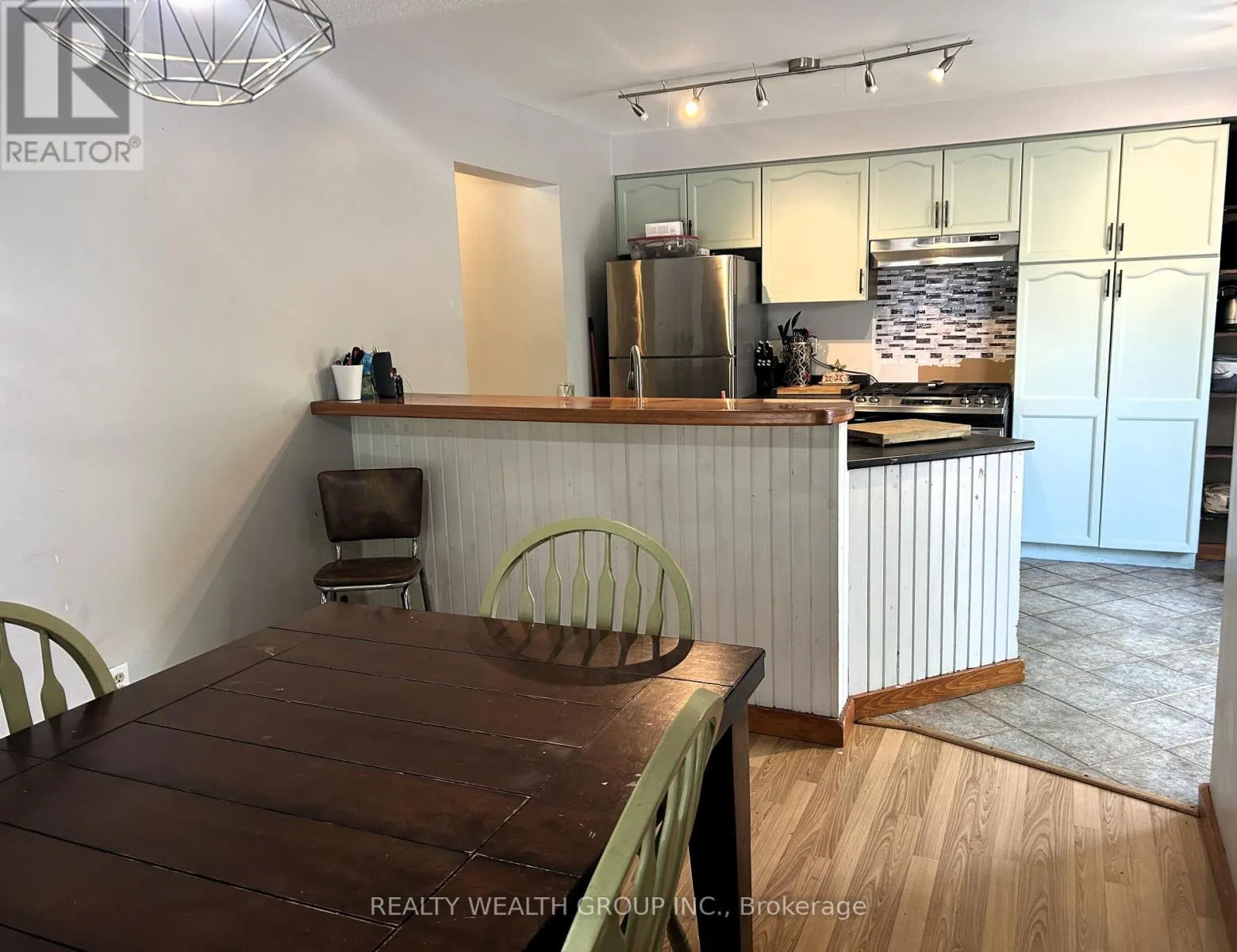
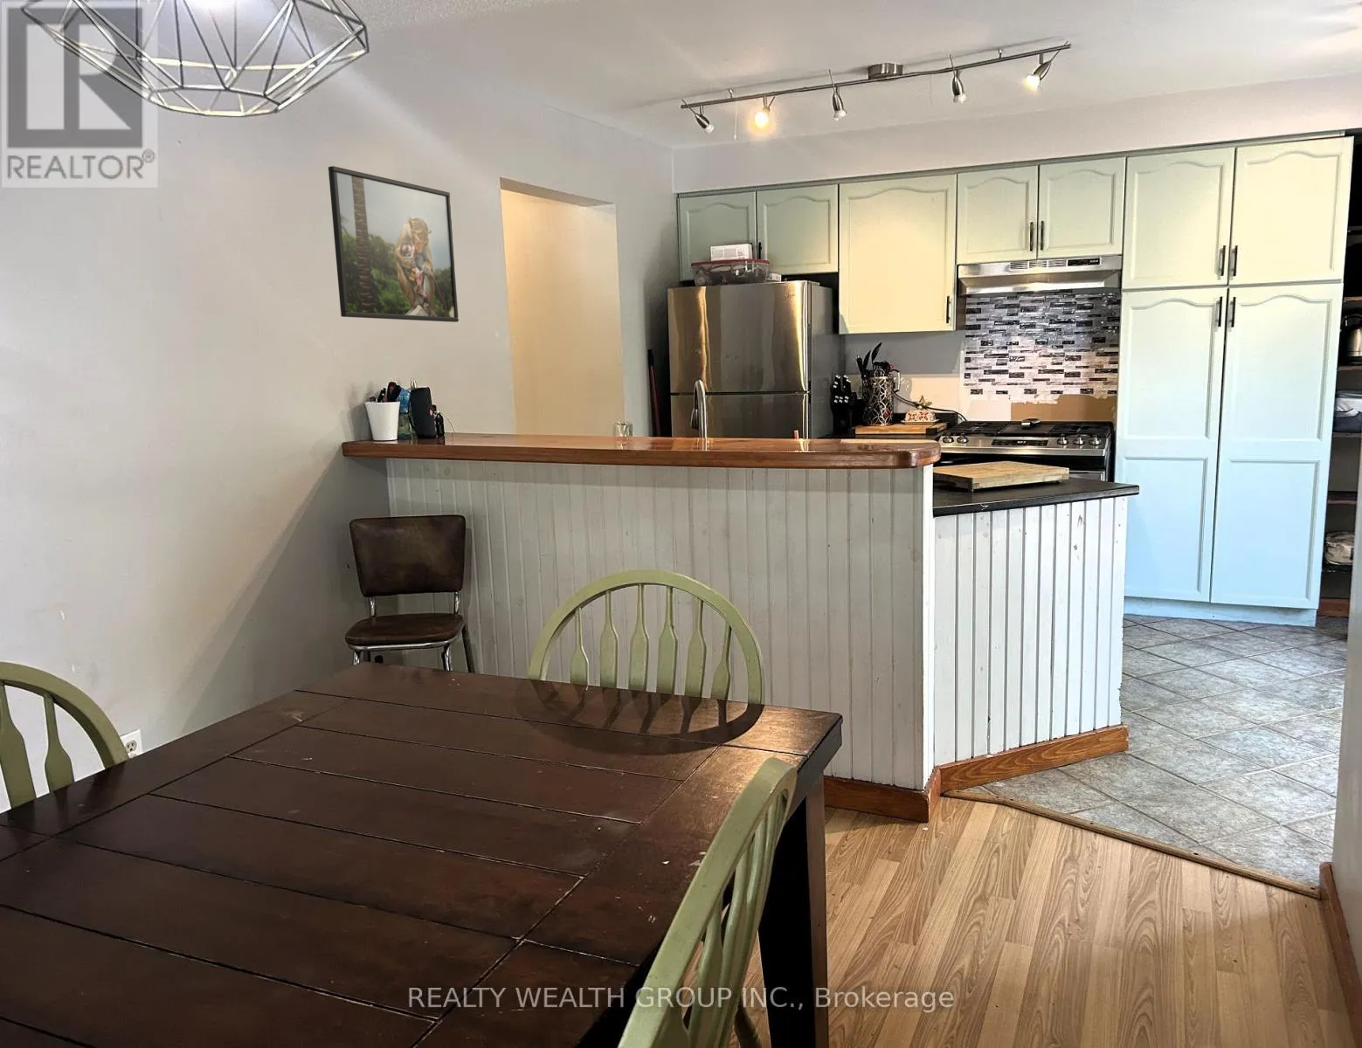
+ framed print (399, 251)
